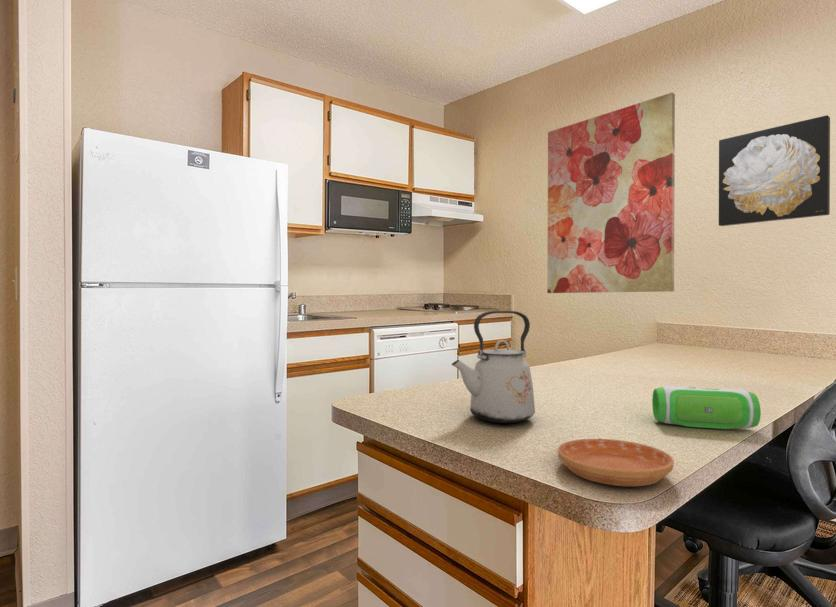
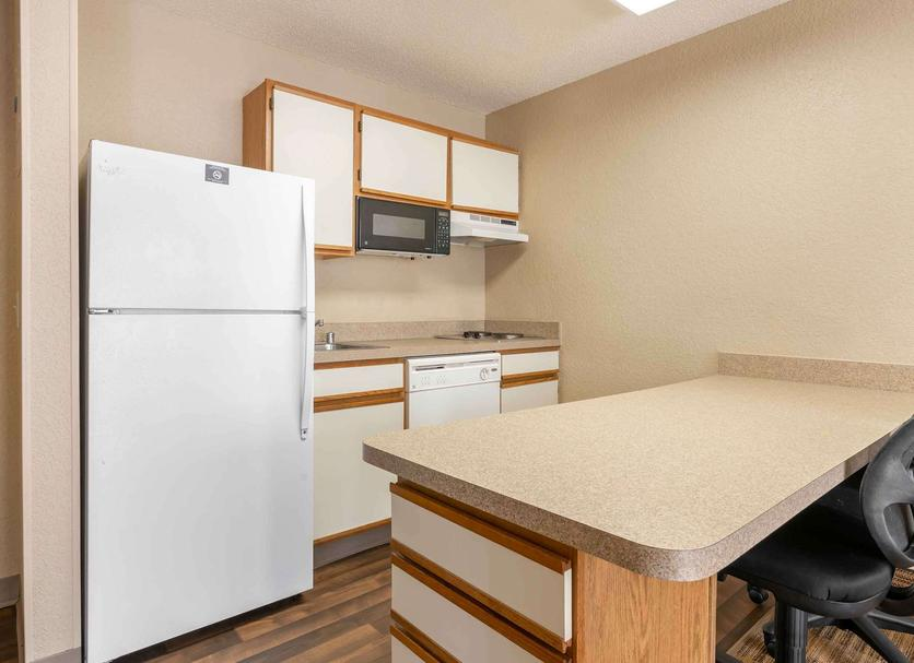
- speaker (703, 407)
- wall art (770, 175)
- kettle (491, 365)
- wall art (604, 203)
- saucer (613, 462)
